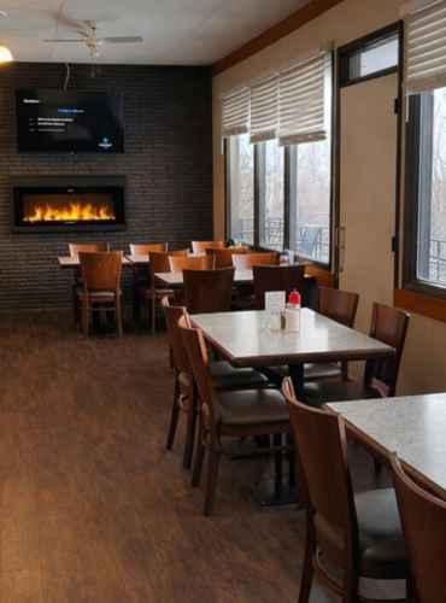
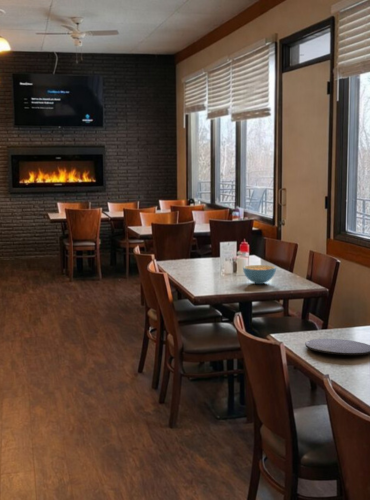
+ plate (339, 346)
+ cereal bowl (259, 275)
